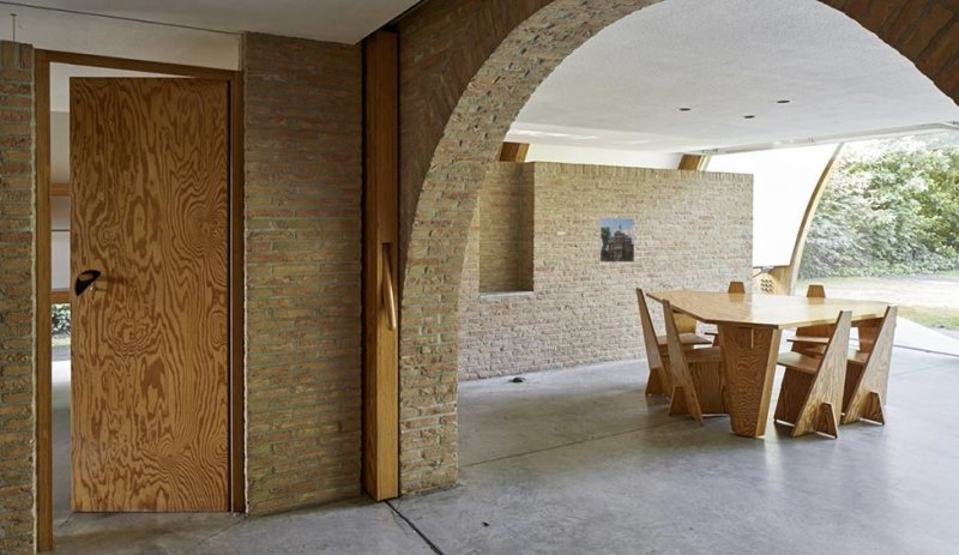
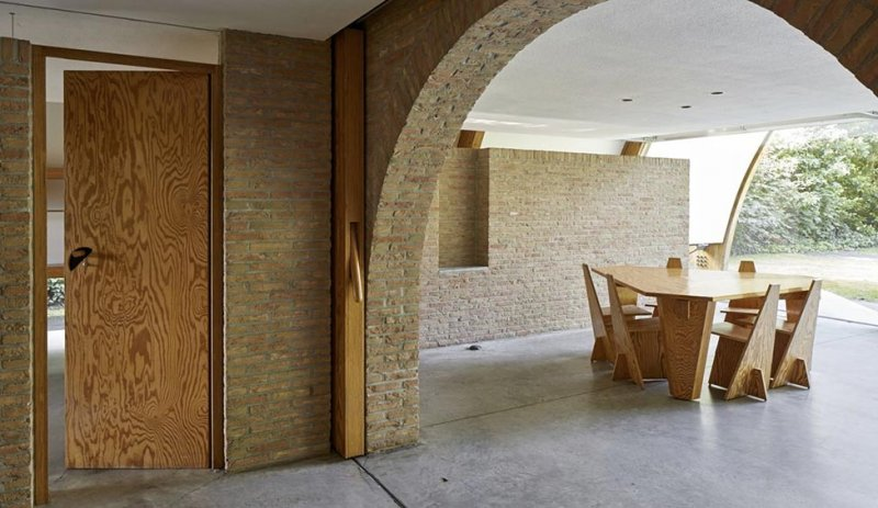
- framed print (616, 240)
